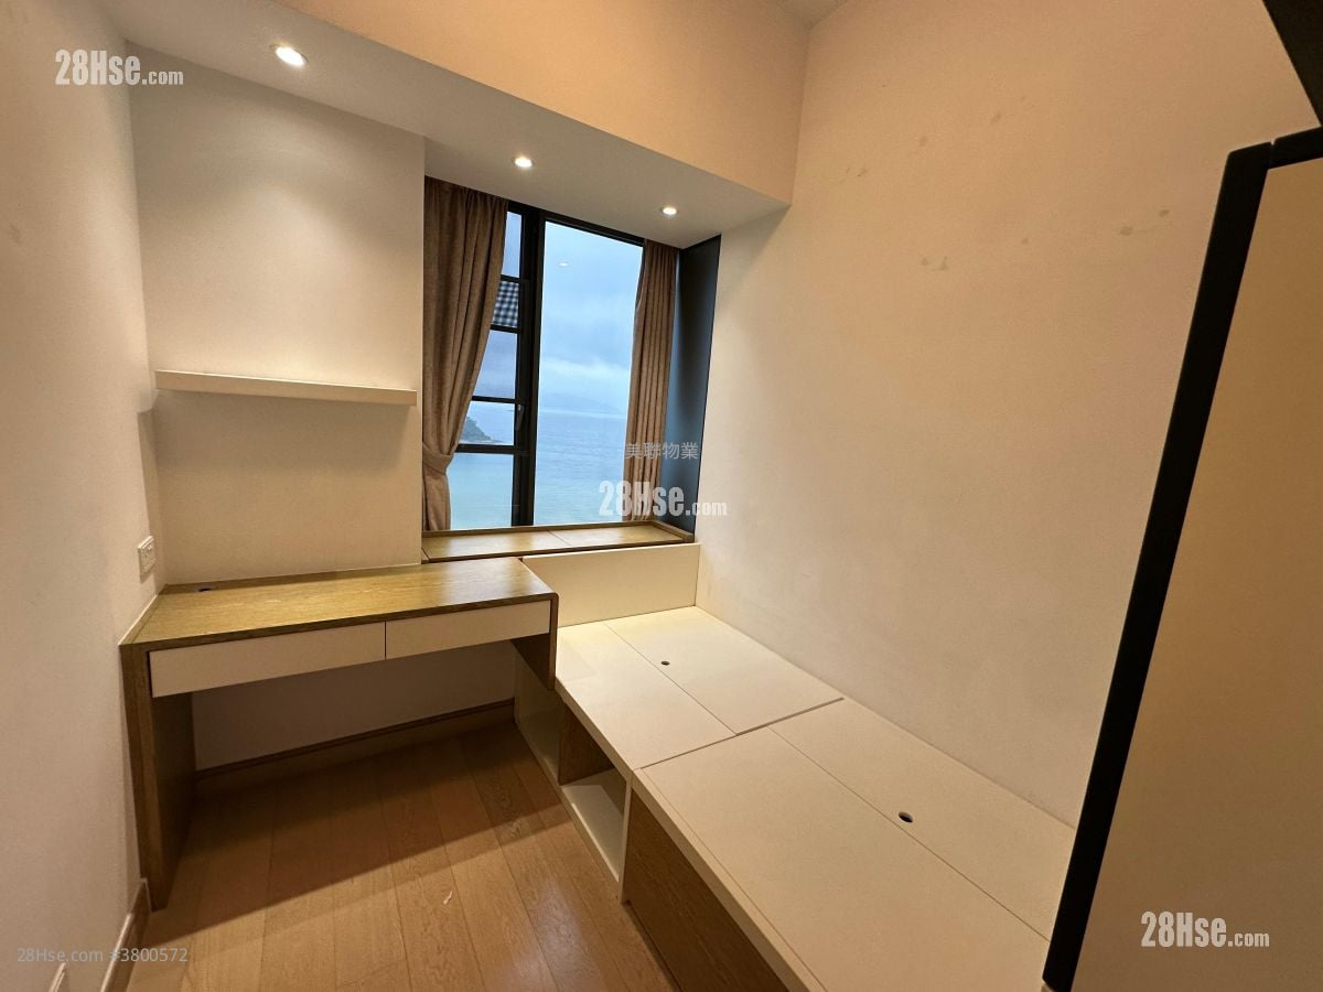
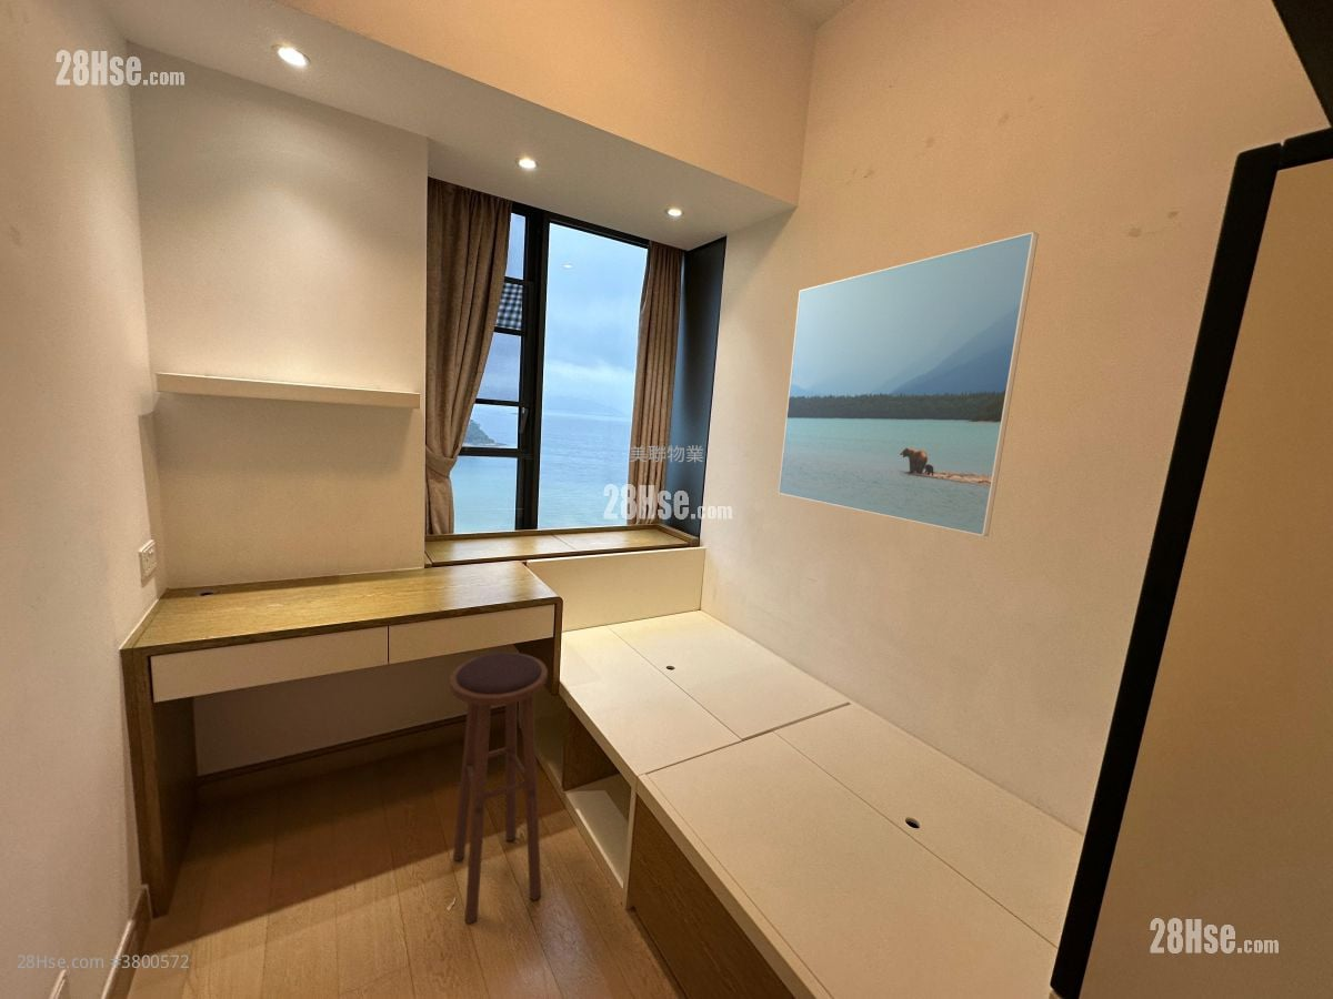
+ stool (505, 775)
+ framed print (879, 393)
